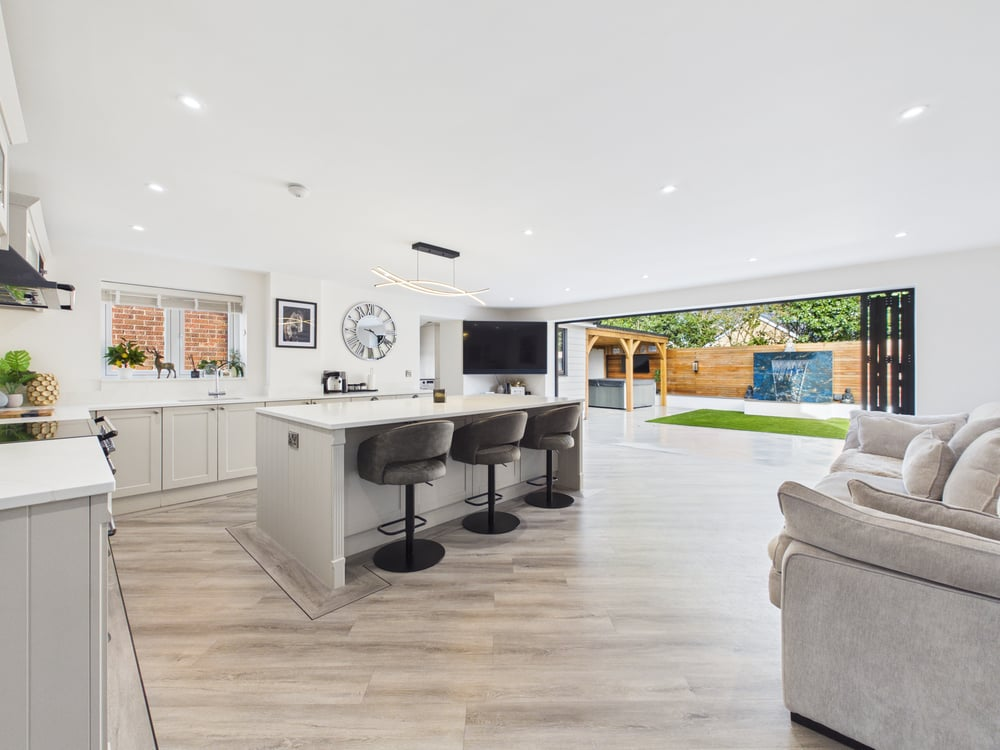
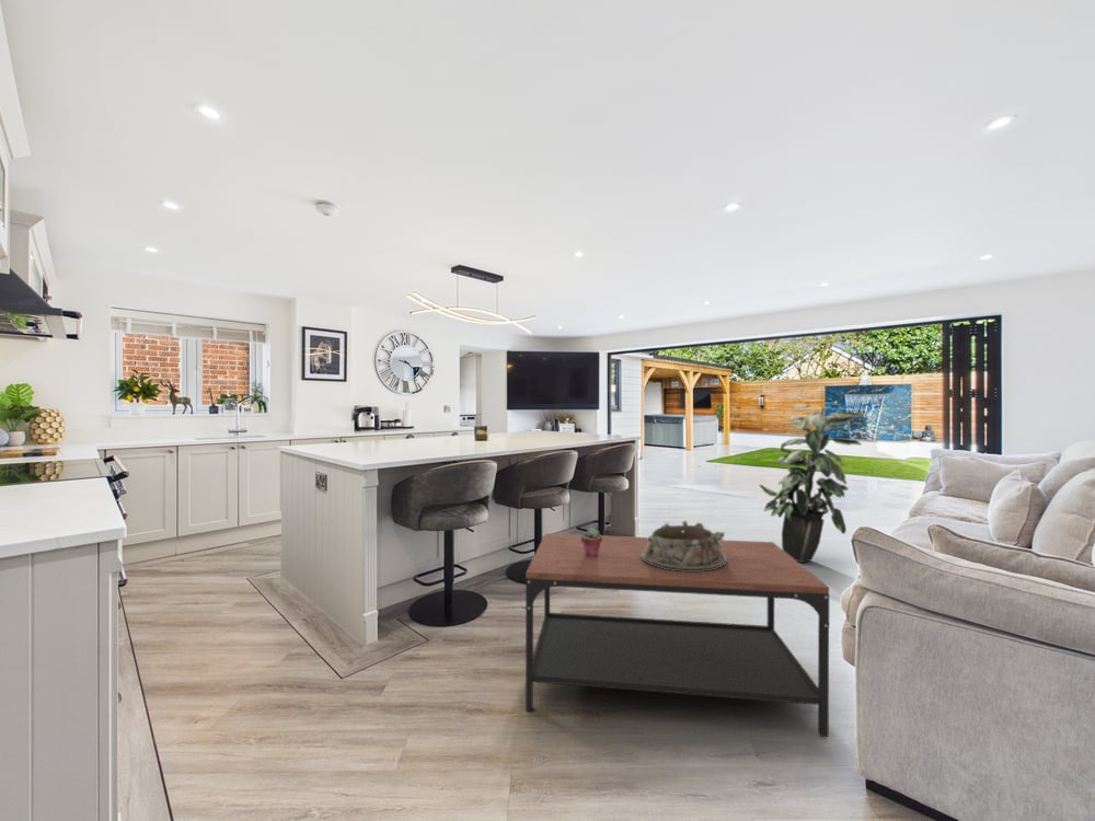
+ potted succulent (591, 541)
+ coffee table (661, 620)
+ indoor plant (808, 482)
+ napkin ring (684, 543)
